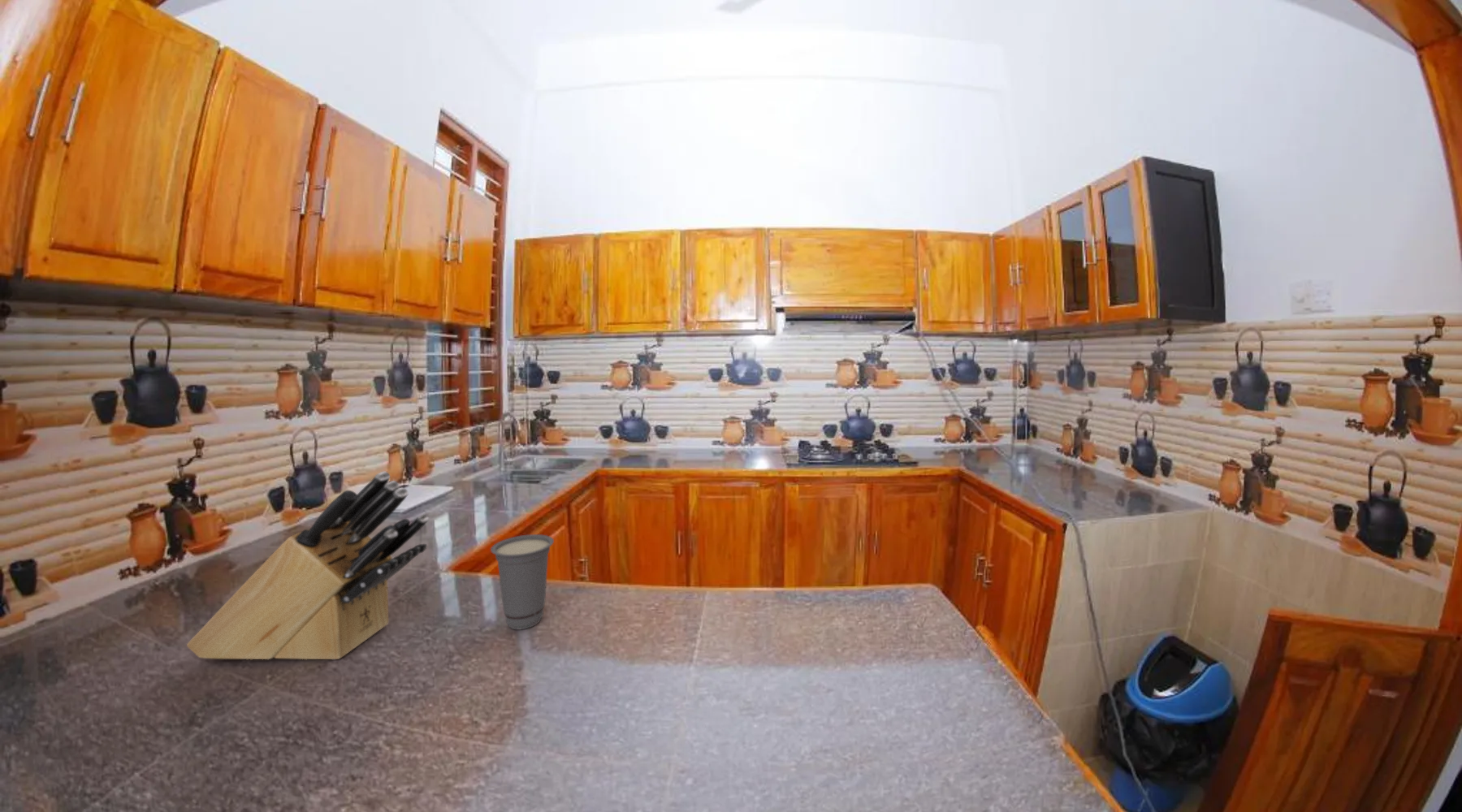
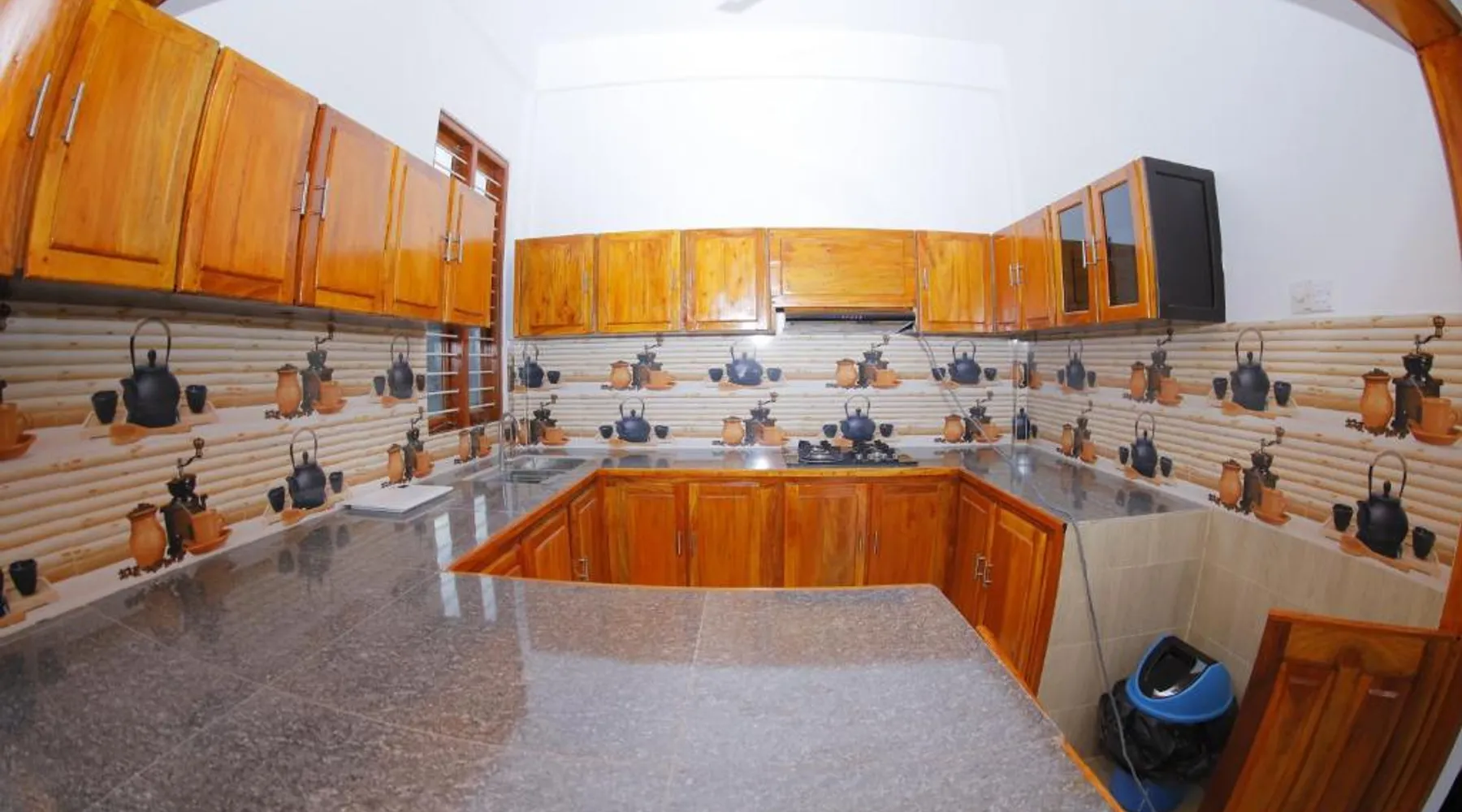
- knife block (315, 559)
- cup (524, 583)
